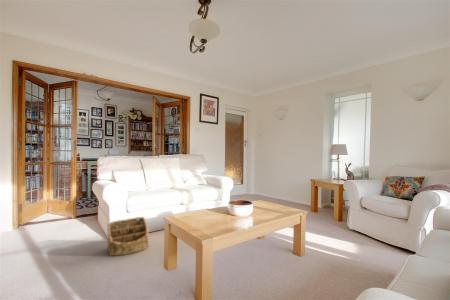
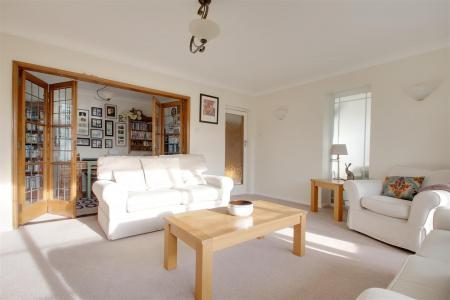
- basket (128, 235)
